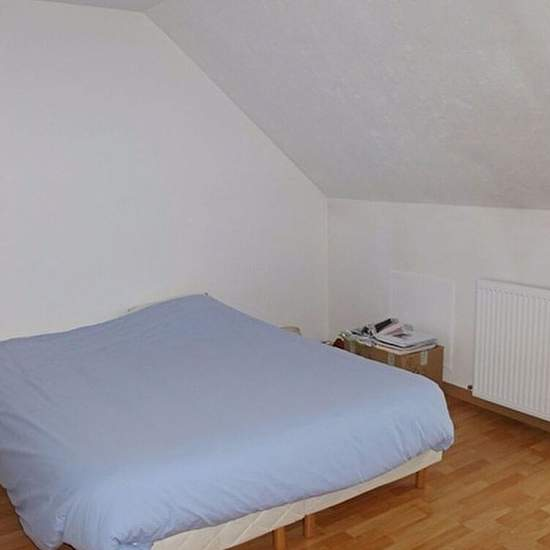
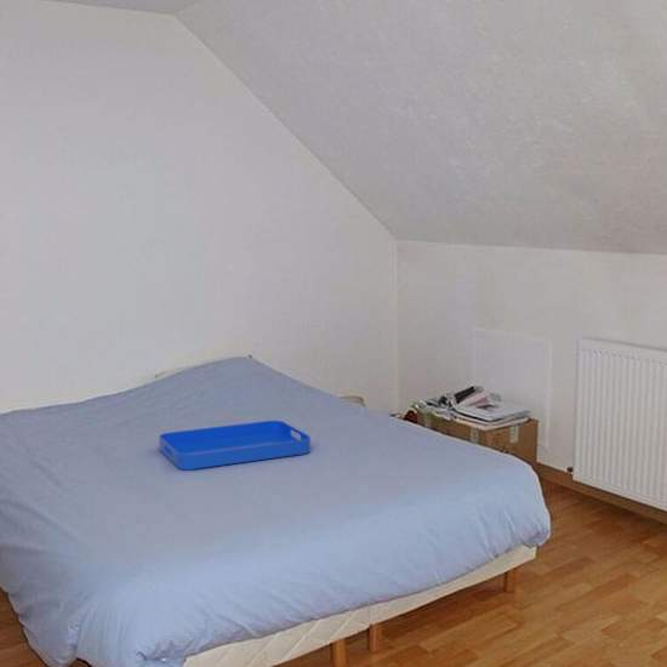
+ serving tray (234, 443)
